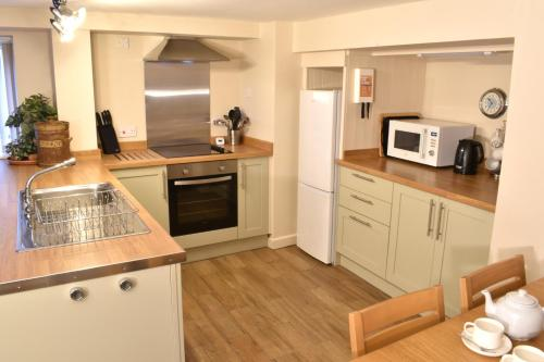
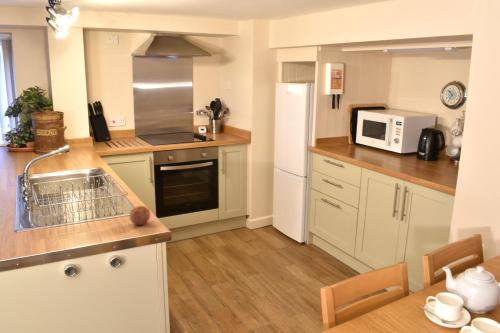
+ apple (140, 215)
